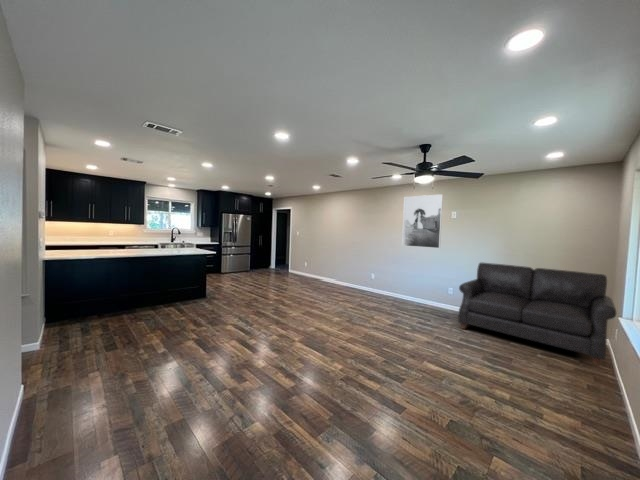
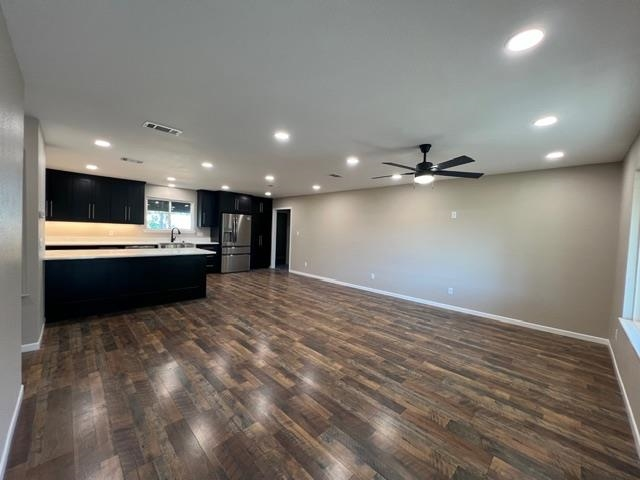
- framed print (421, 221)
- sofa (528, 302)
